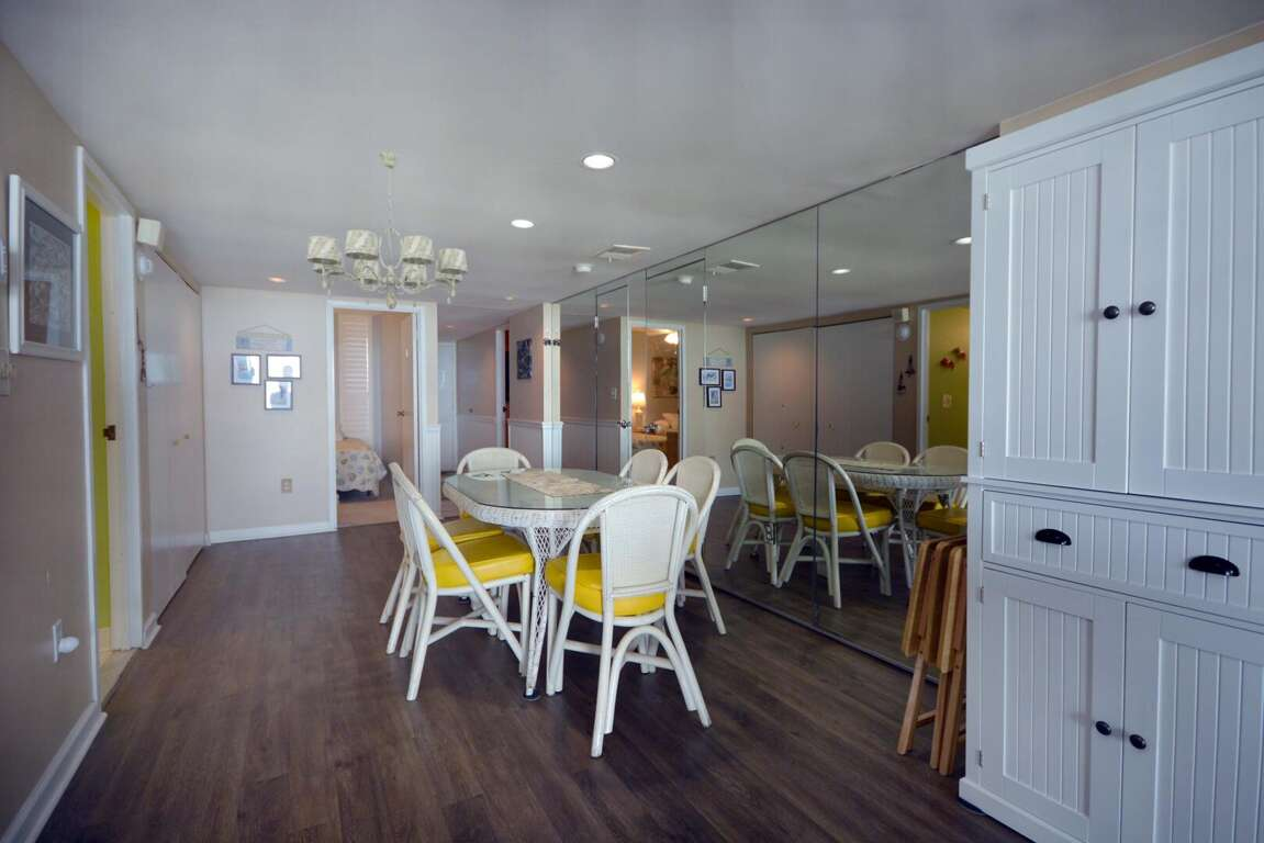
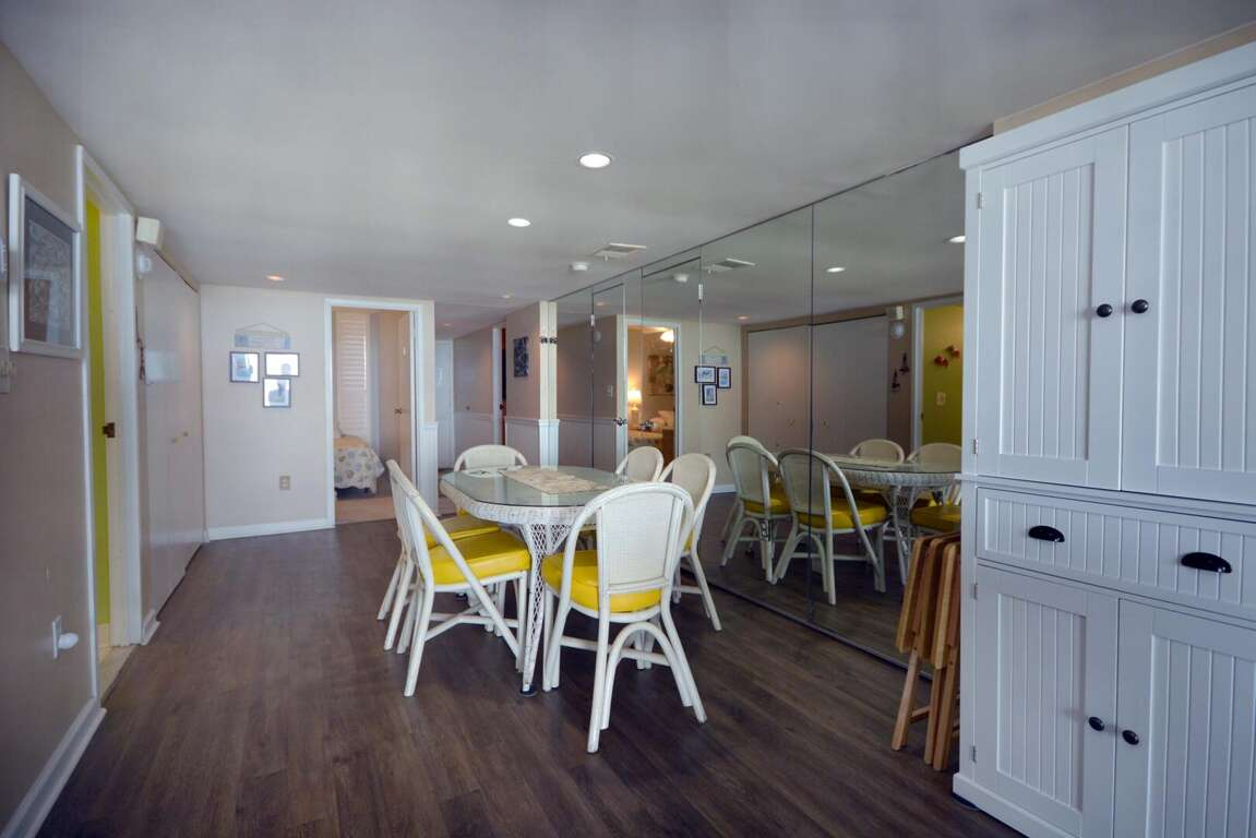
- chandelier (389, 233)
